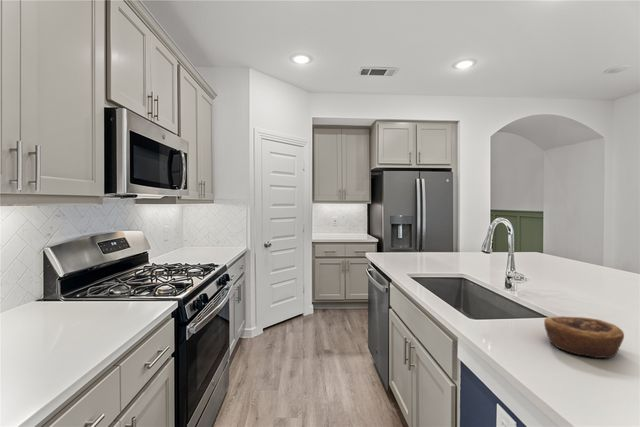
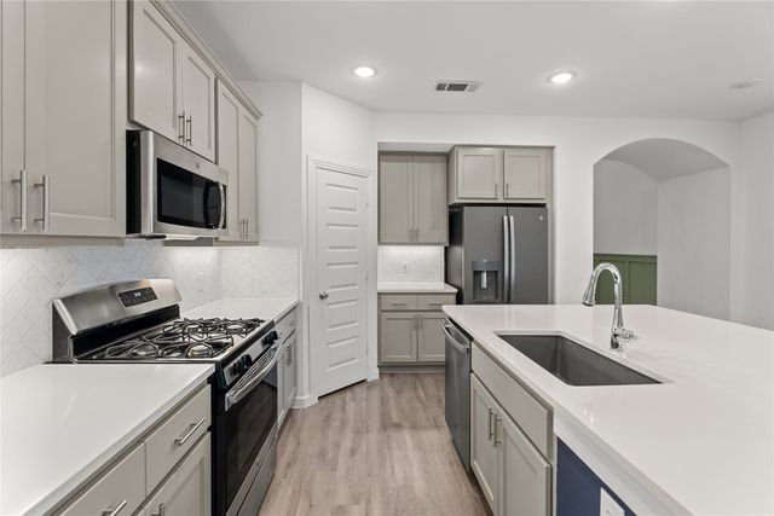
- pastry (581, 333)
